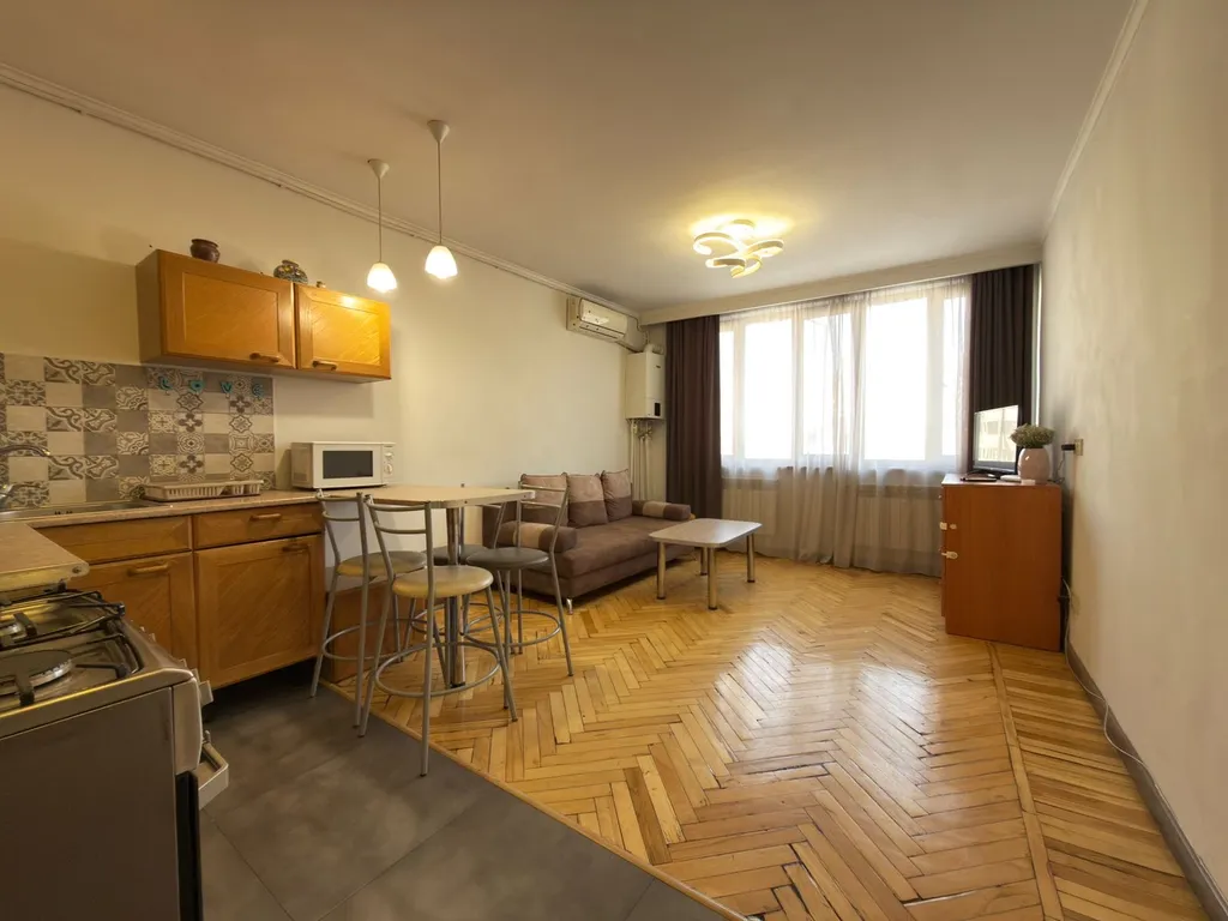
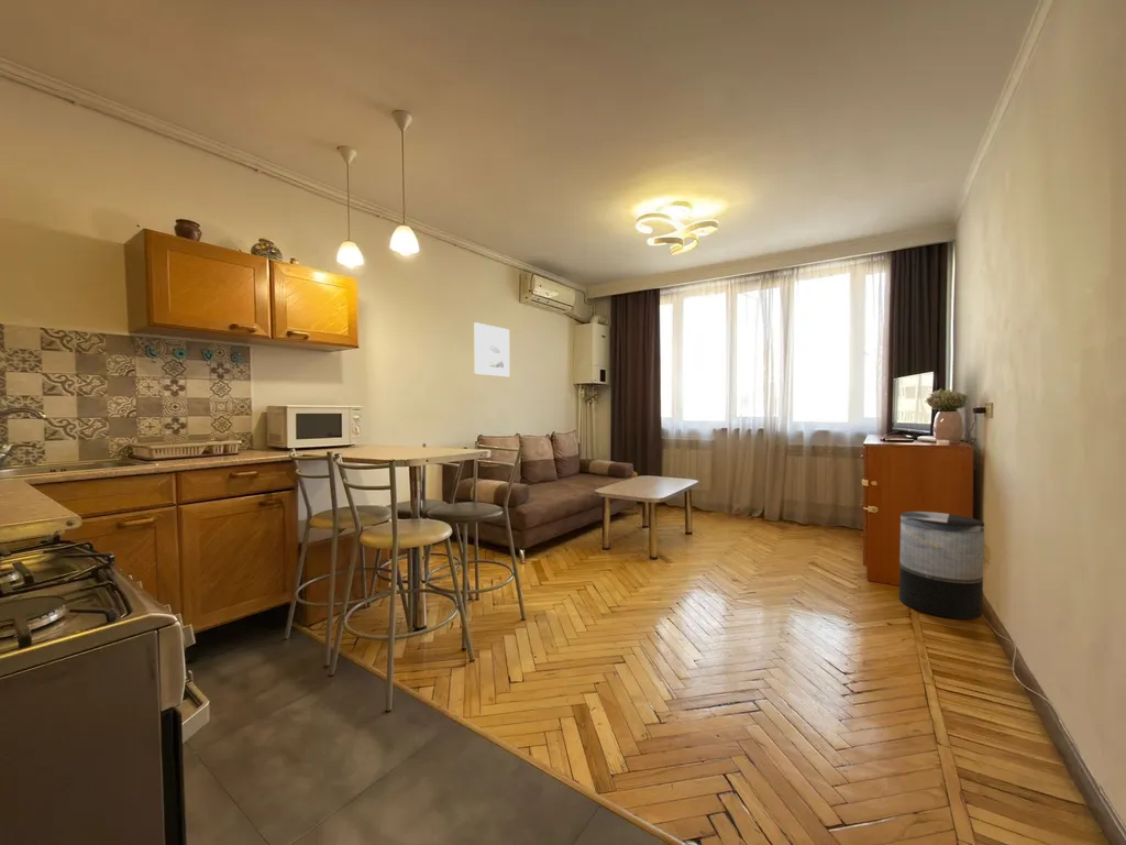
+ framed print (492, 350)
+ trash can (939, 561)
